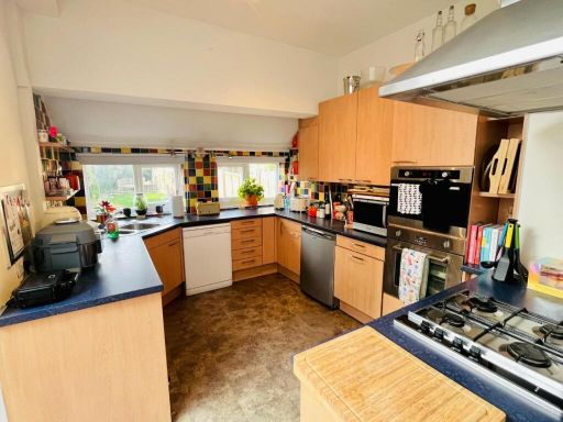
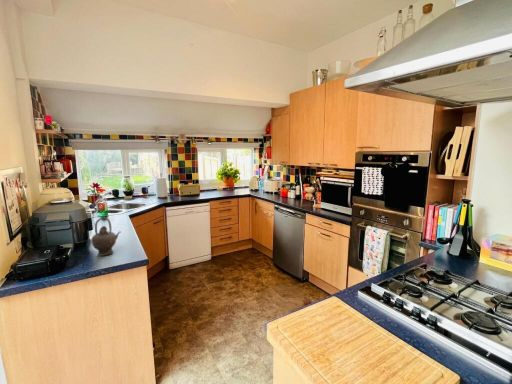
+ teapot (106, 235)
